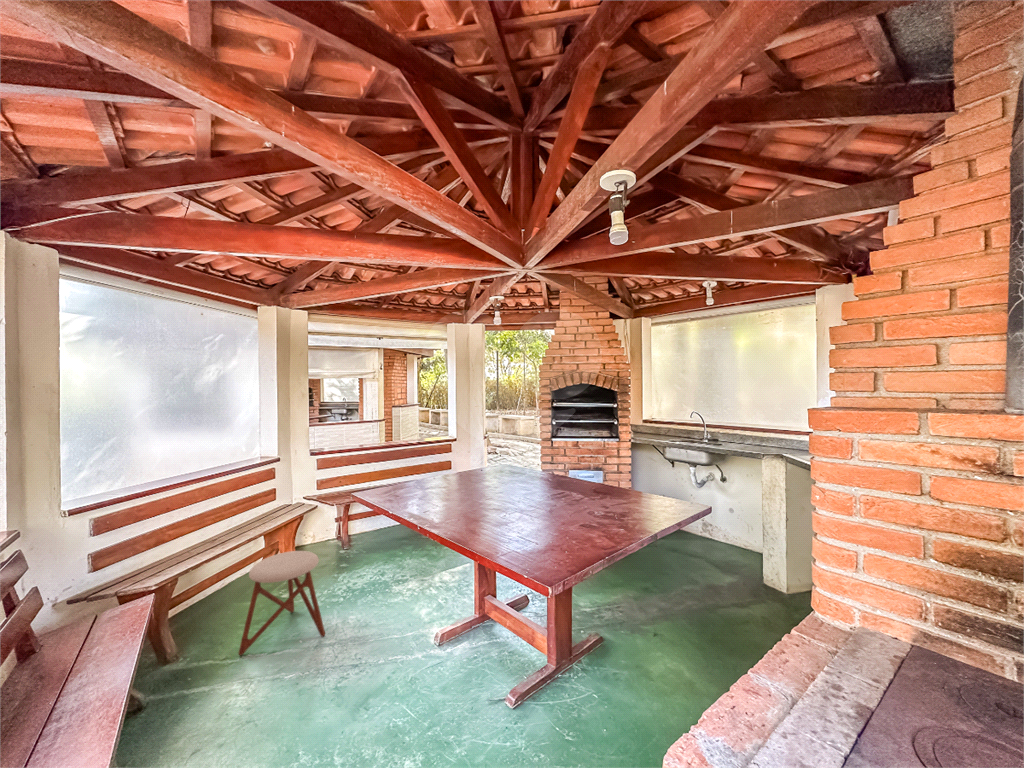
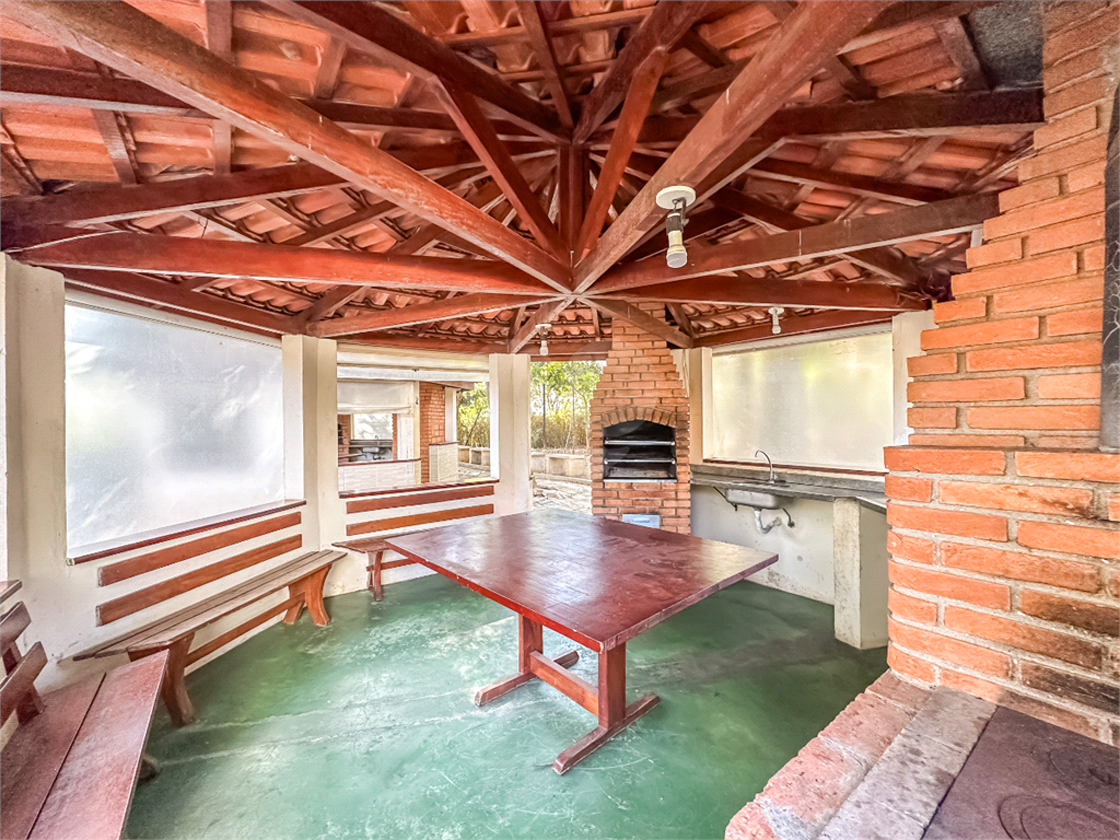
- stool (289, 594)
